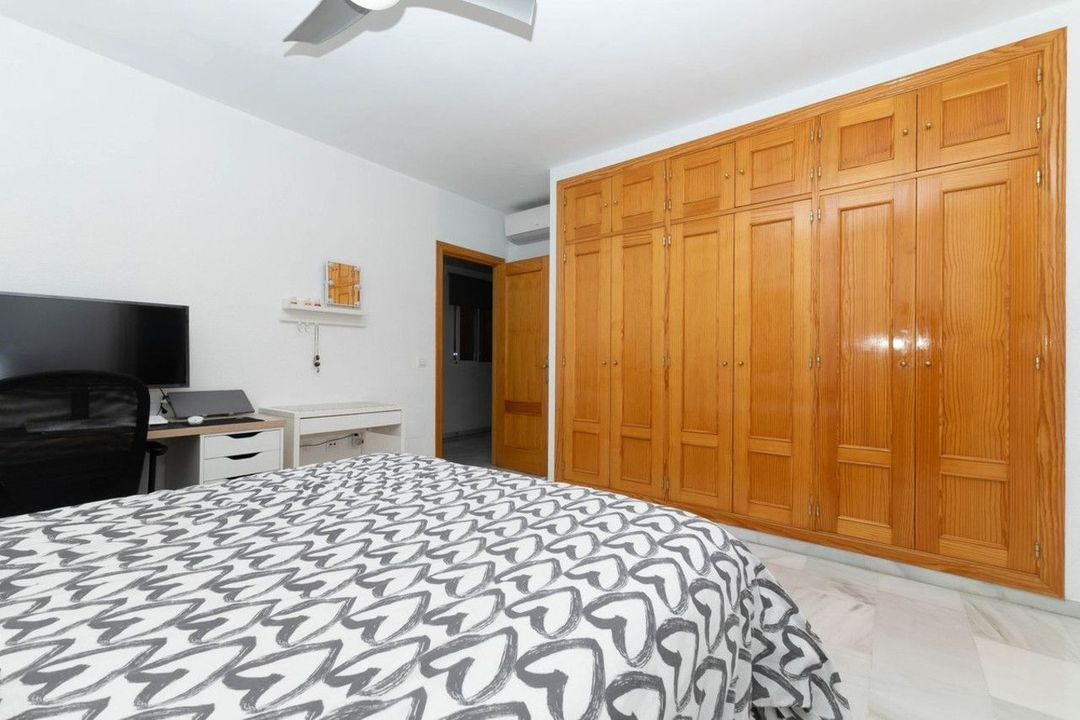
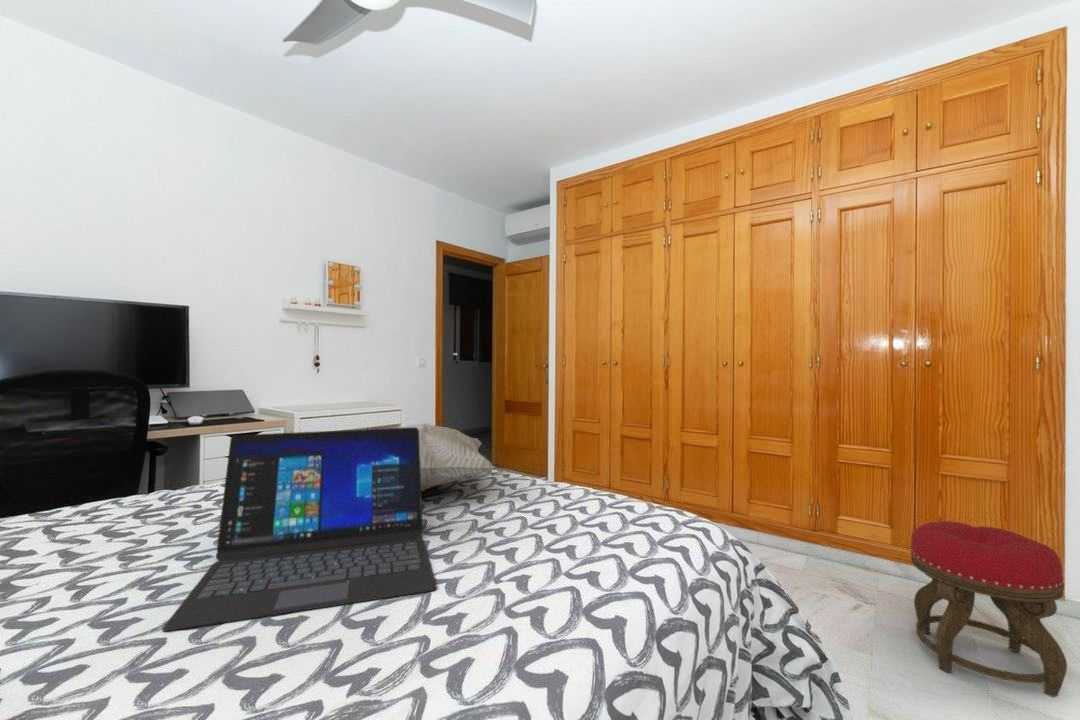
+ laptop (322, 503)
+ stool (982, 594)
+ decorative pillow (420, 455)
